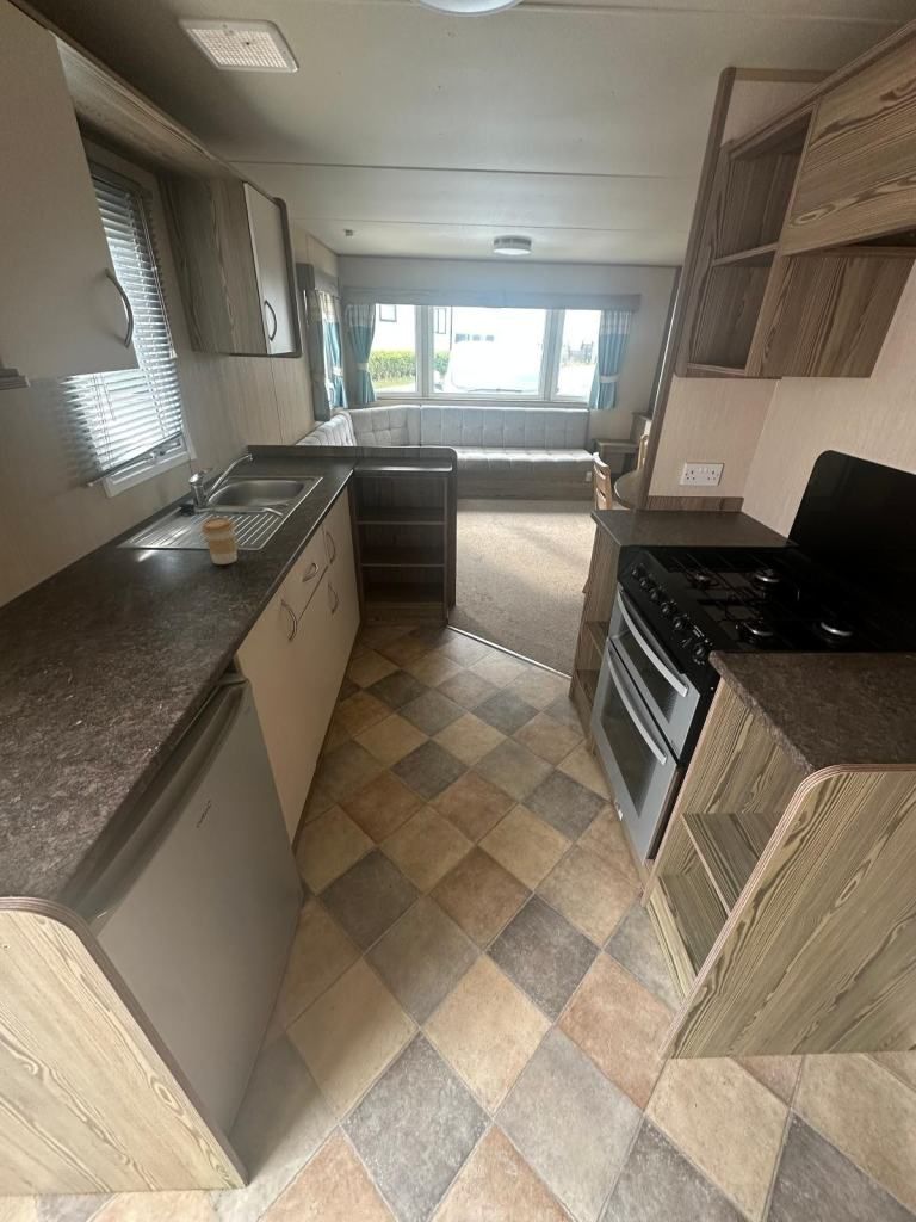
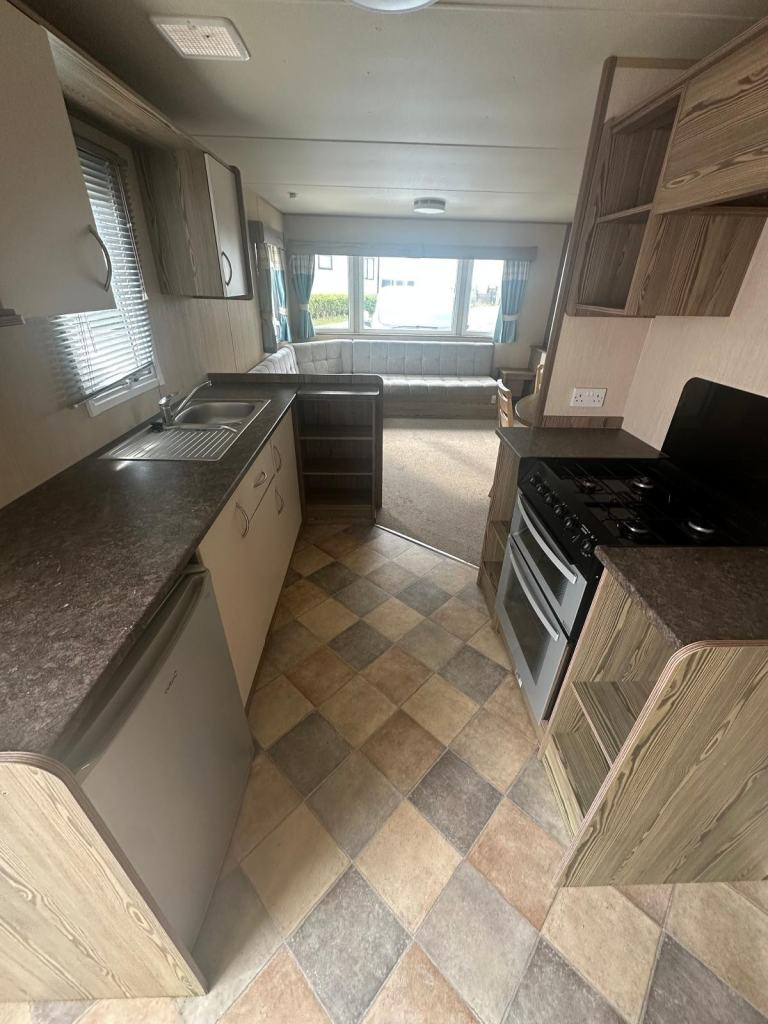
- coffee cup (221, 541)
